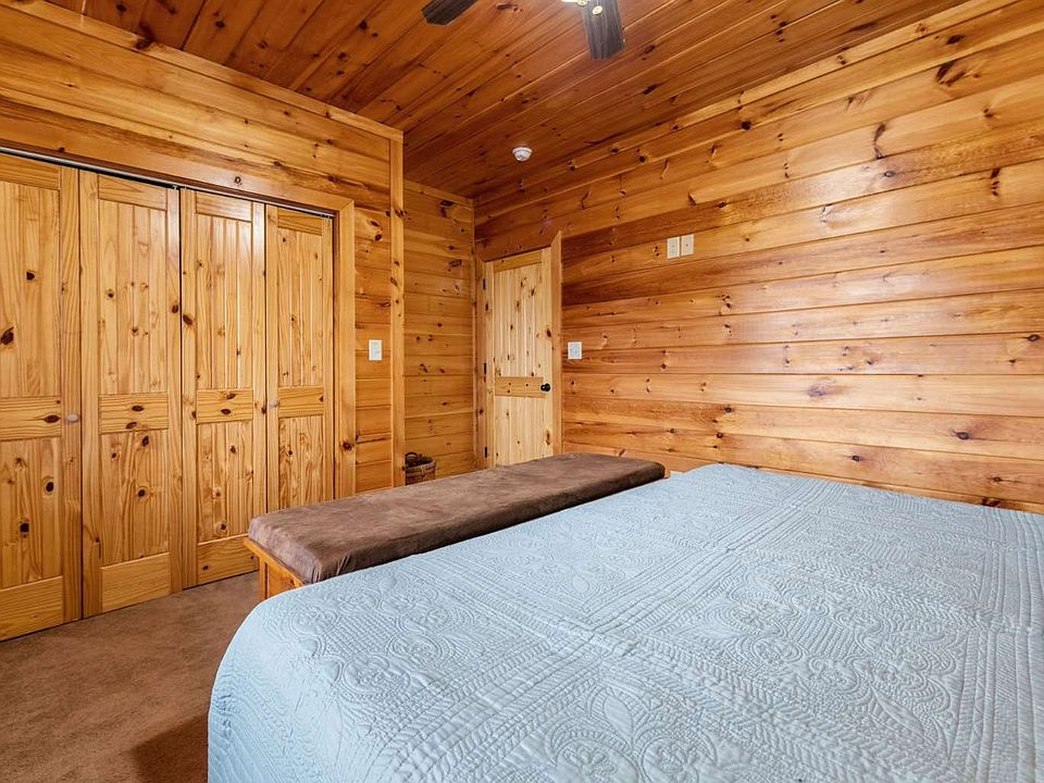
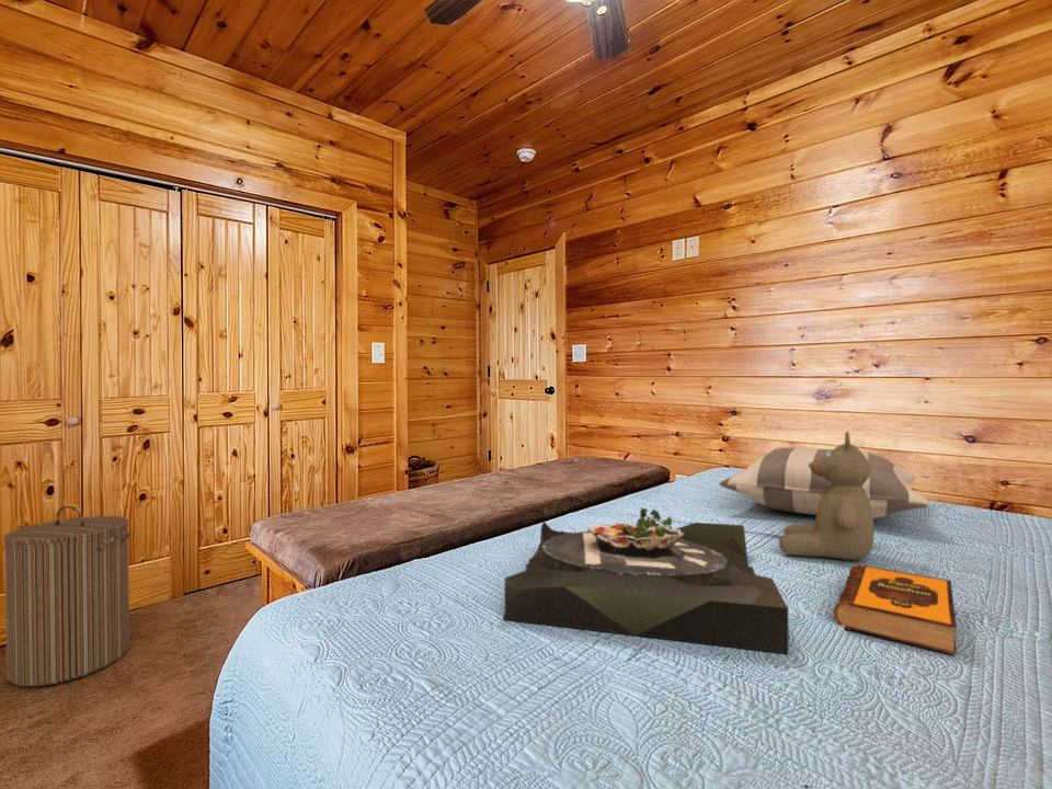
+ teddy bear (825, 492)
+ laundry hamper (70, 583)
+ serving tray (642, 542)
+ hardback book (894, 602)
+ pillow (821, 480)
